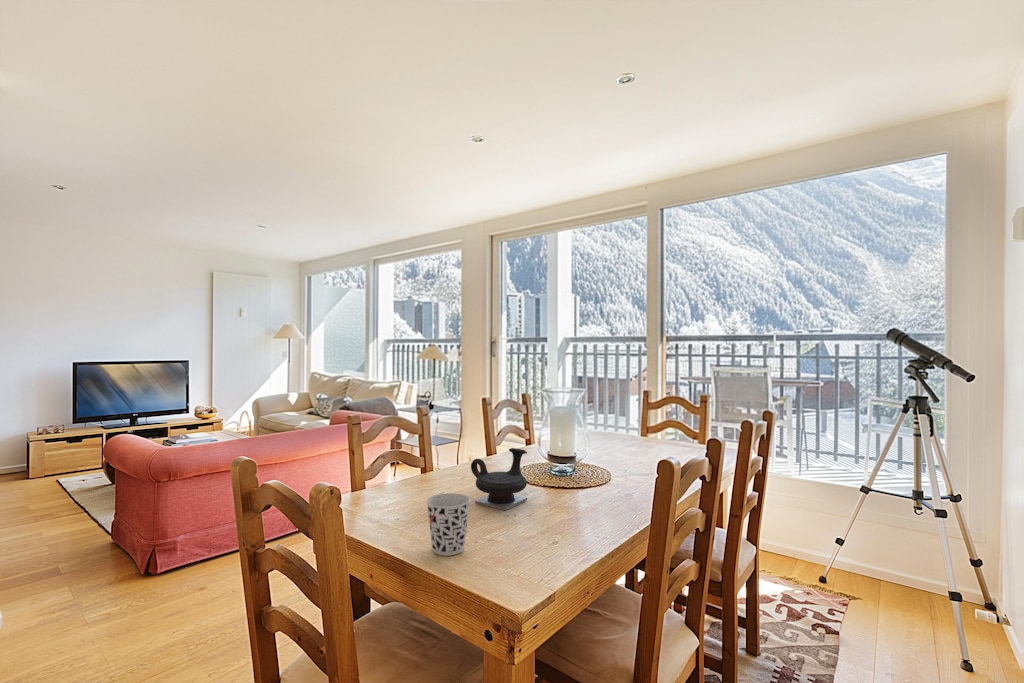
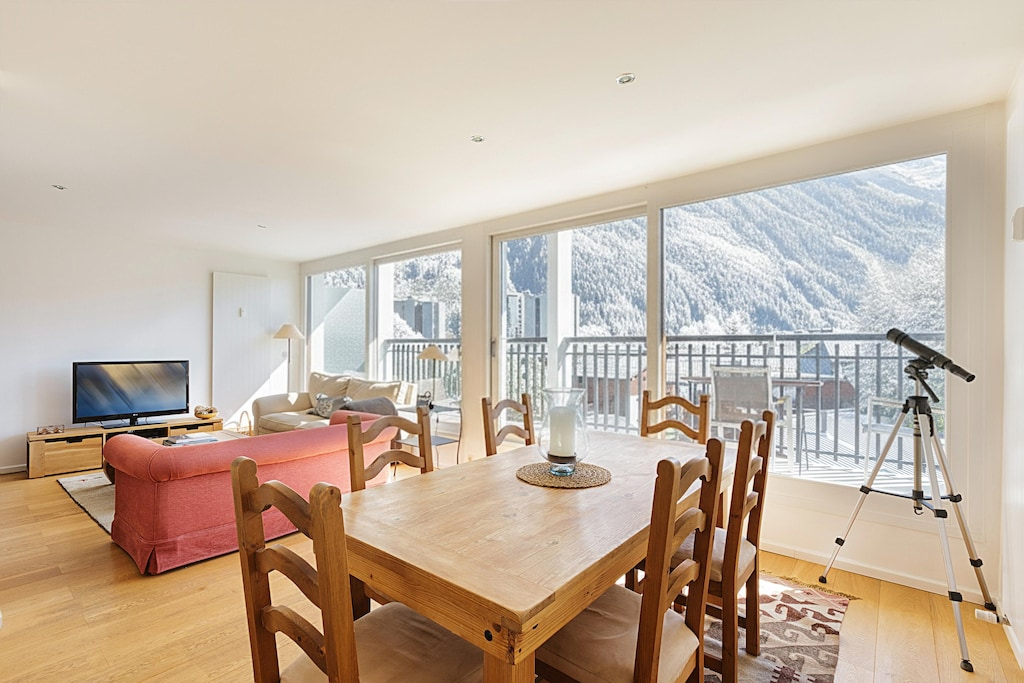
- cup (448, 524)
- teapot (499, 474)
